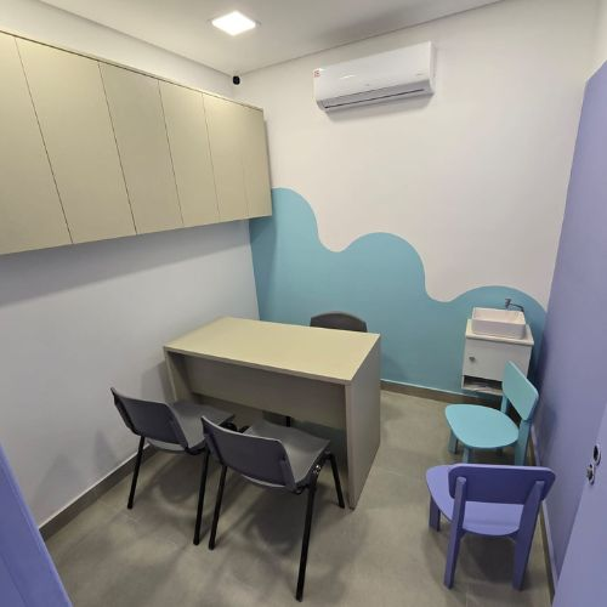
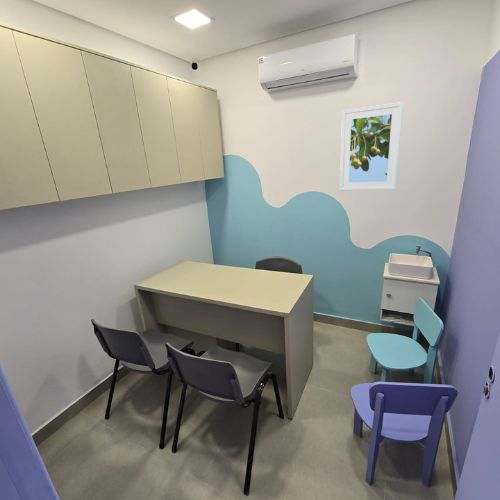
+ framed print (369, 150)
